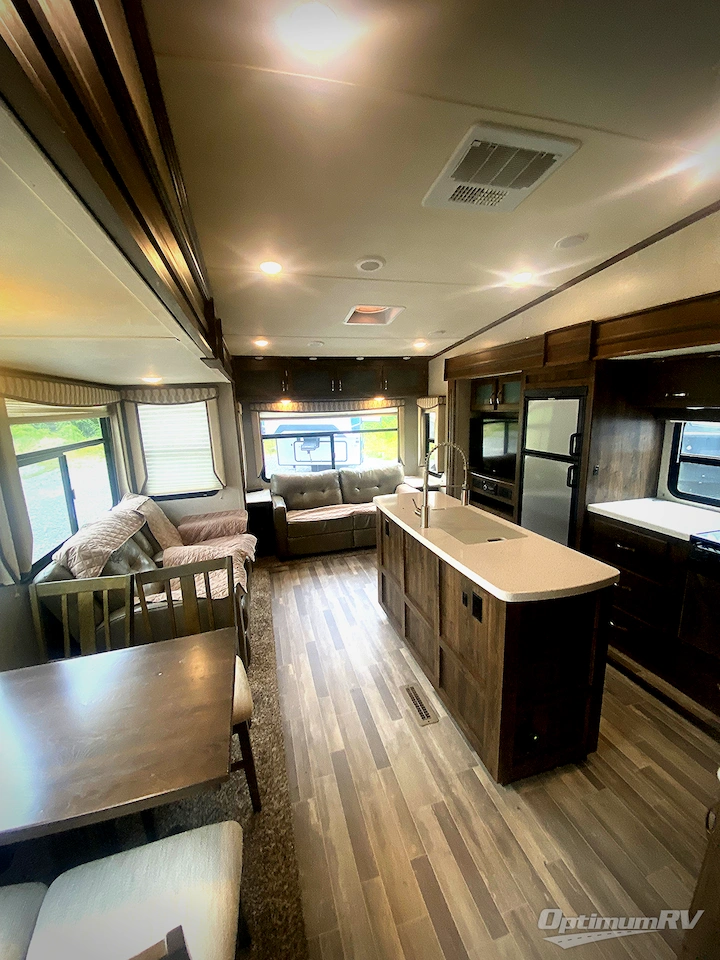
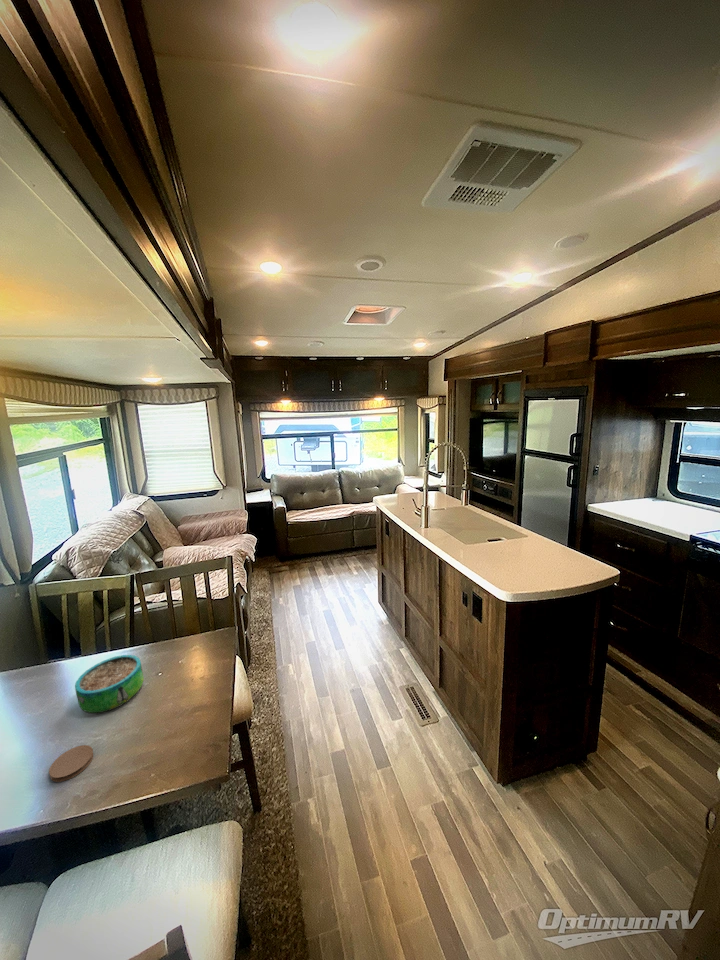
+ decorative bowl (111, 683)
+ coaster (71, 762)
